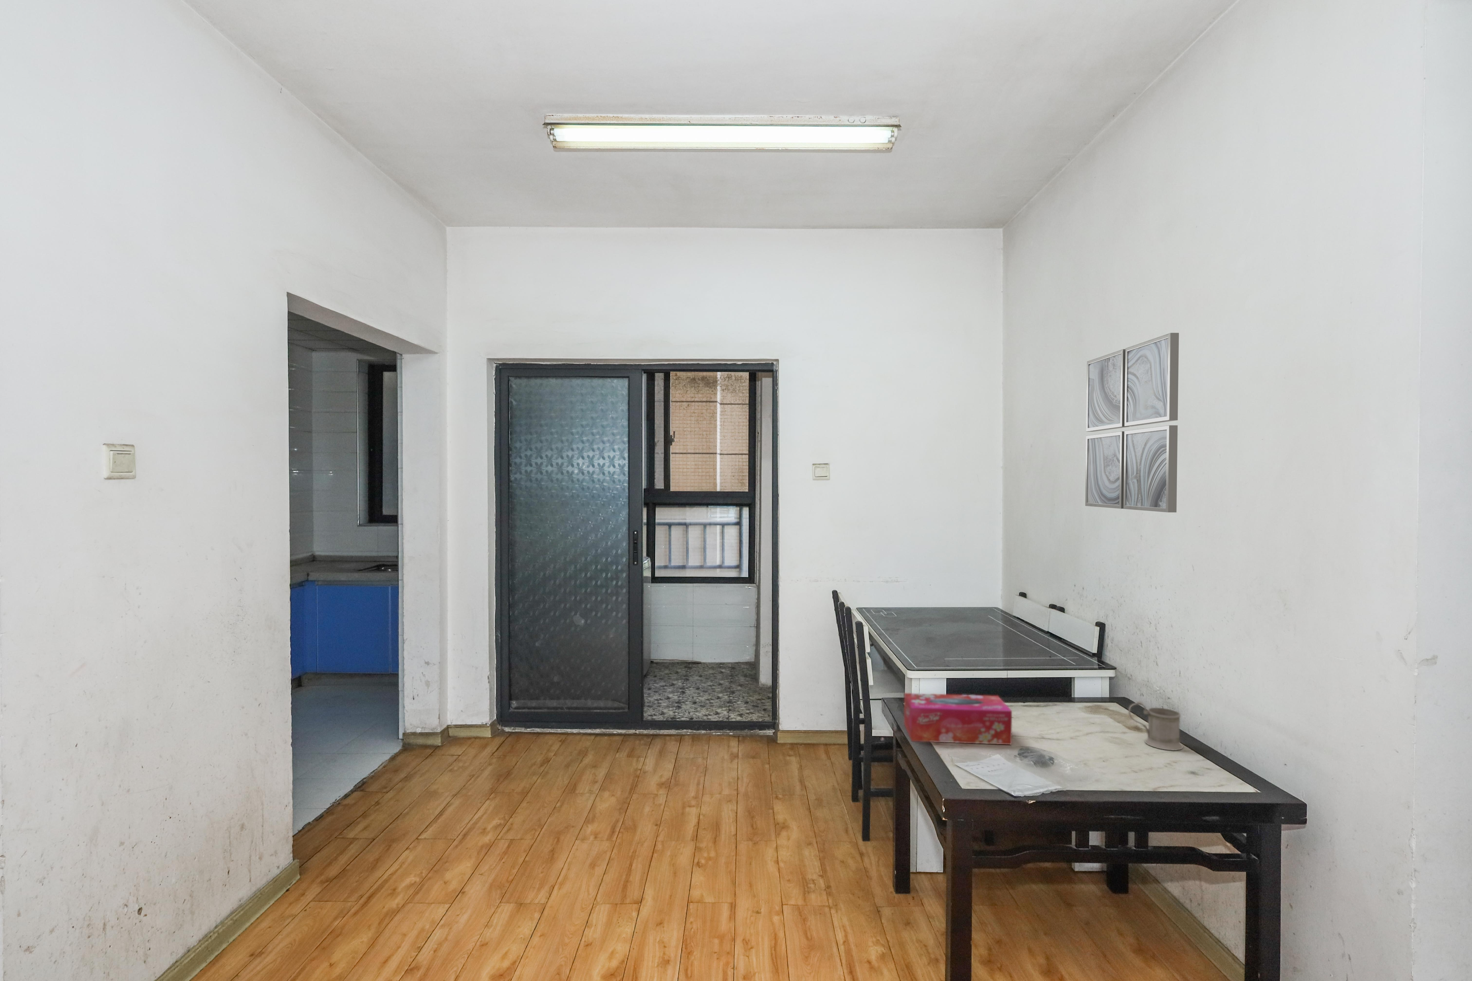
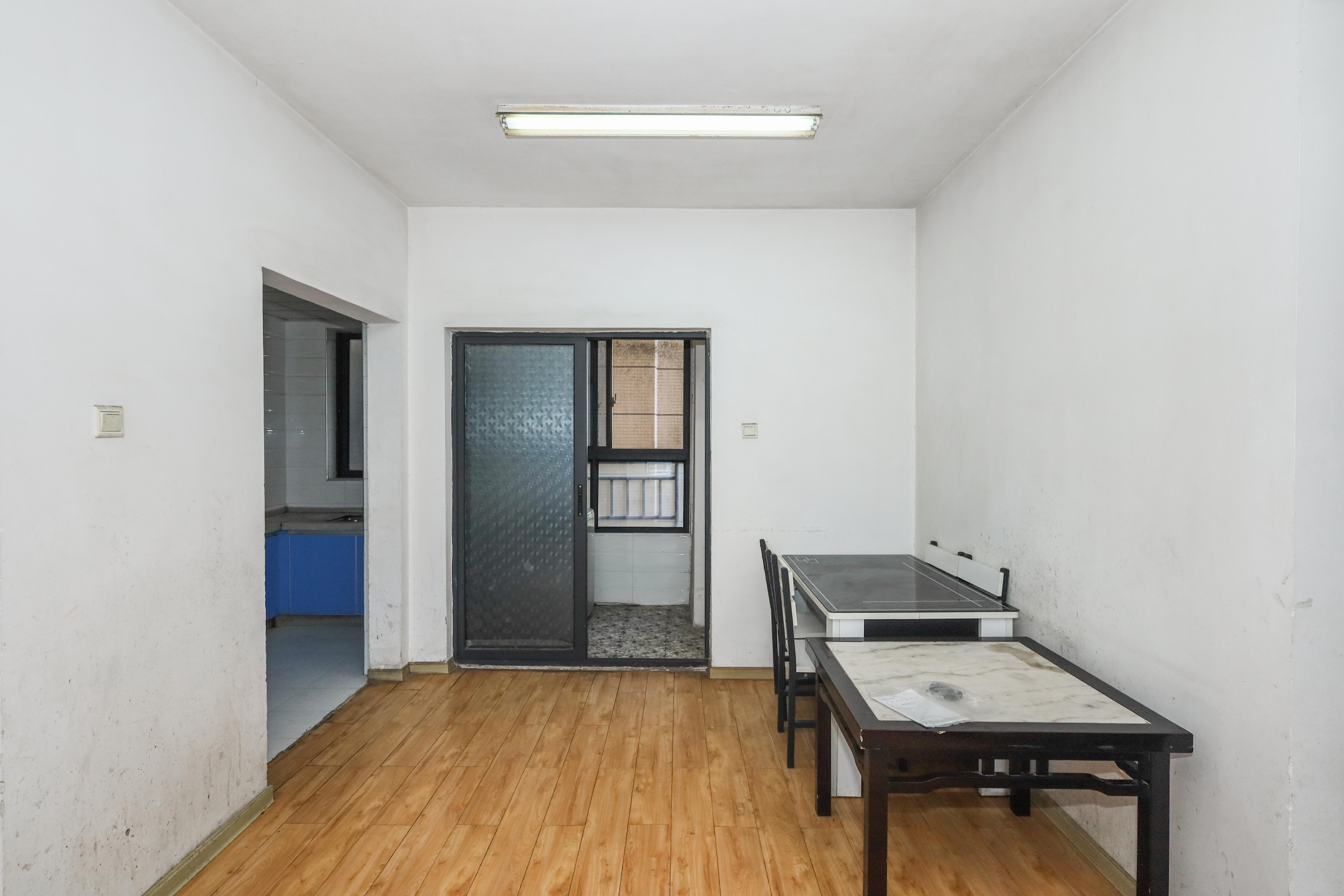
- mug (1155, 723)
- tissue box (955, 718)
- wall art (1127, 427)
